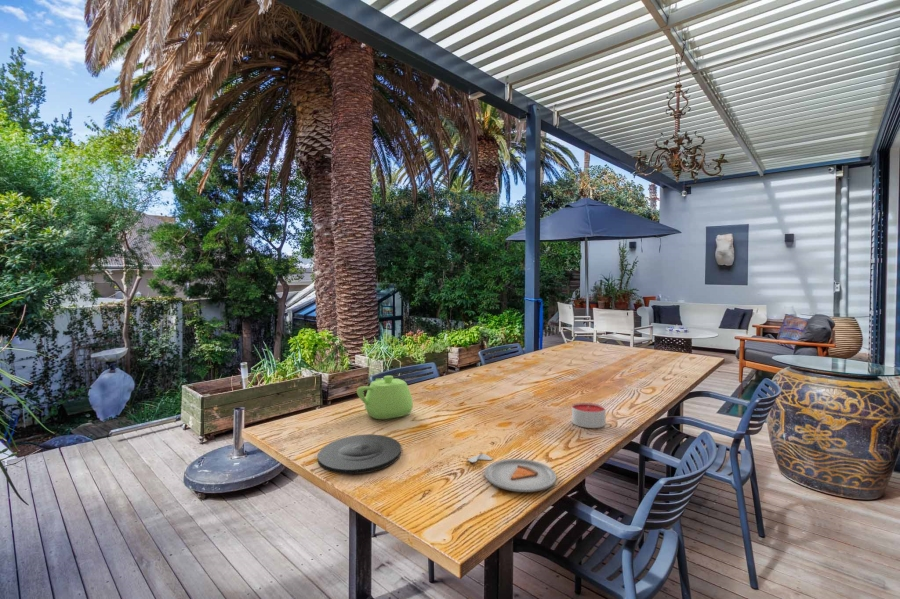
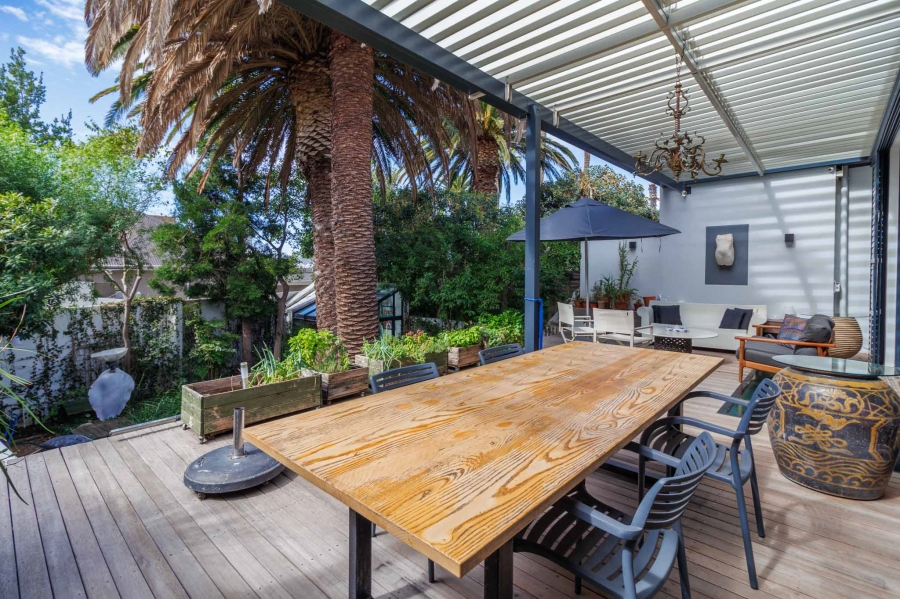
- dinner plate (509, 469)
- teapot (382, 394)
- candle (588, 414)
- plate (360, 449)
